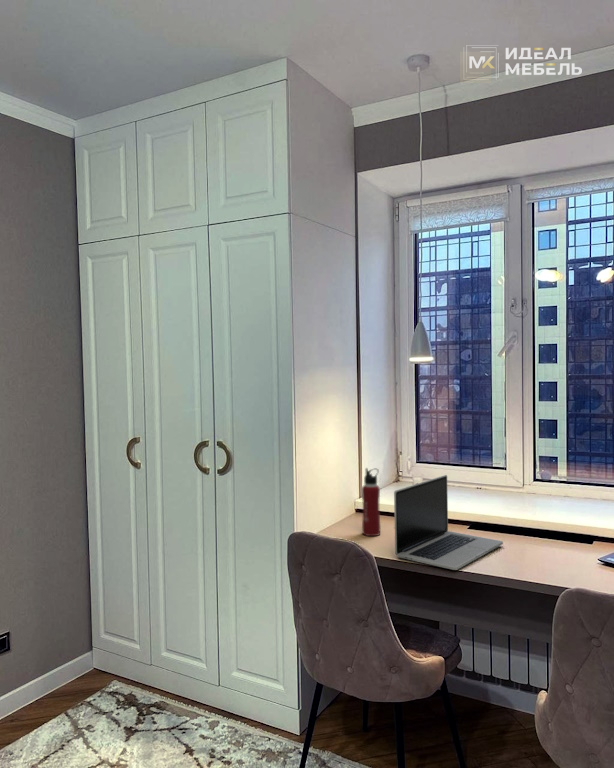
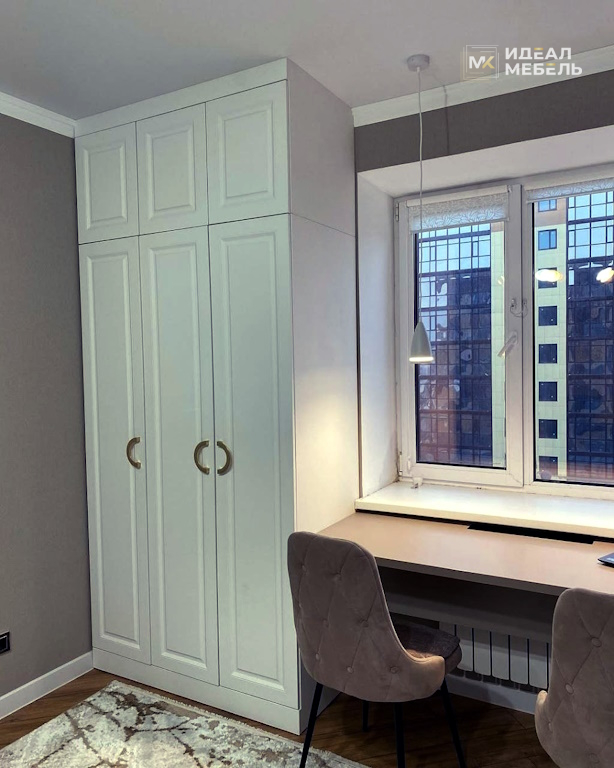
- water bottle (371, 501)
- laptop (447, 519)
